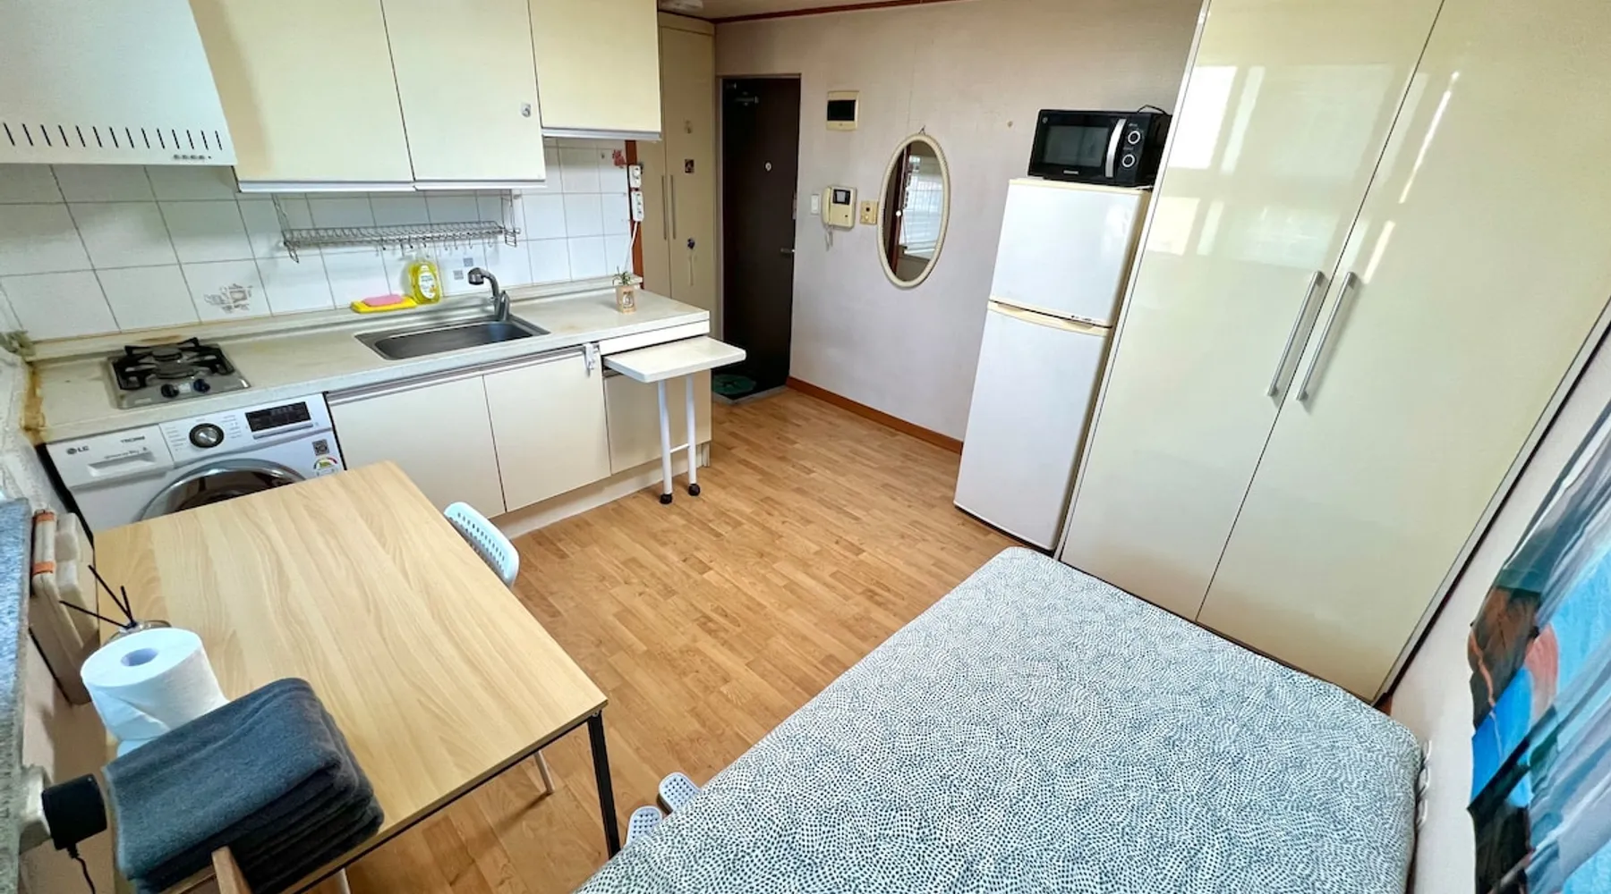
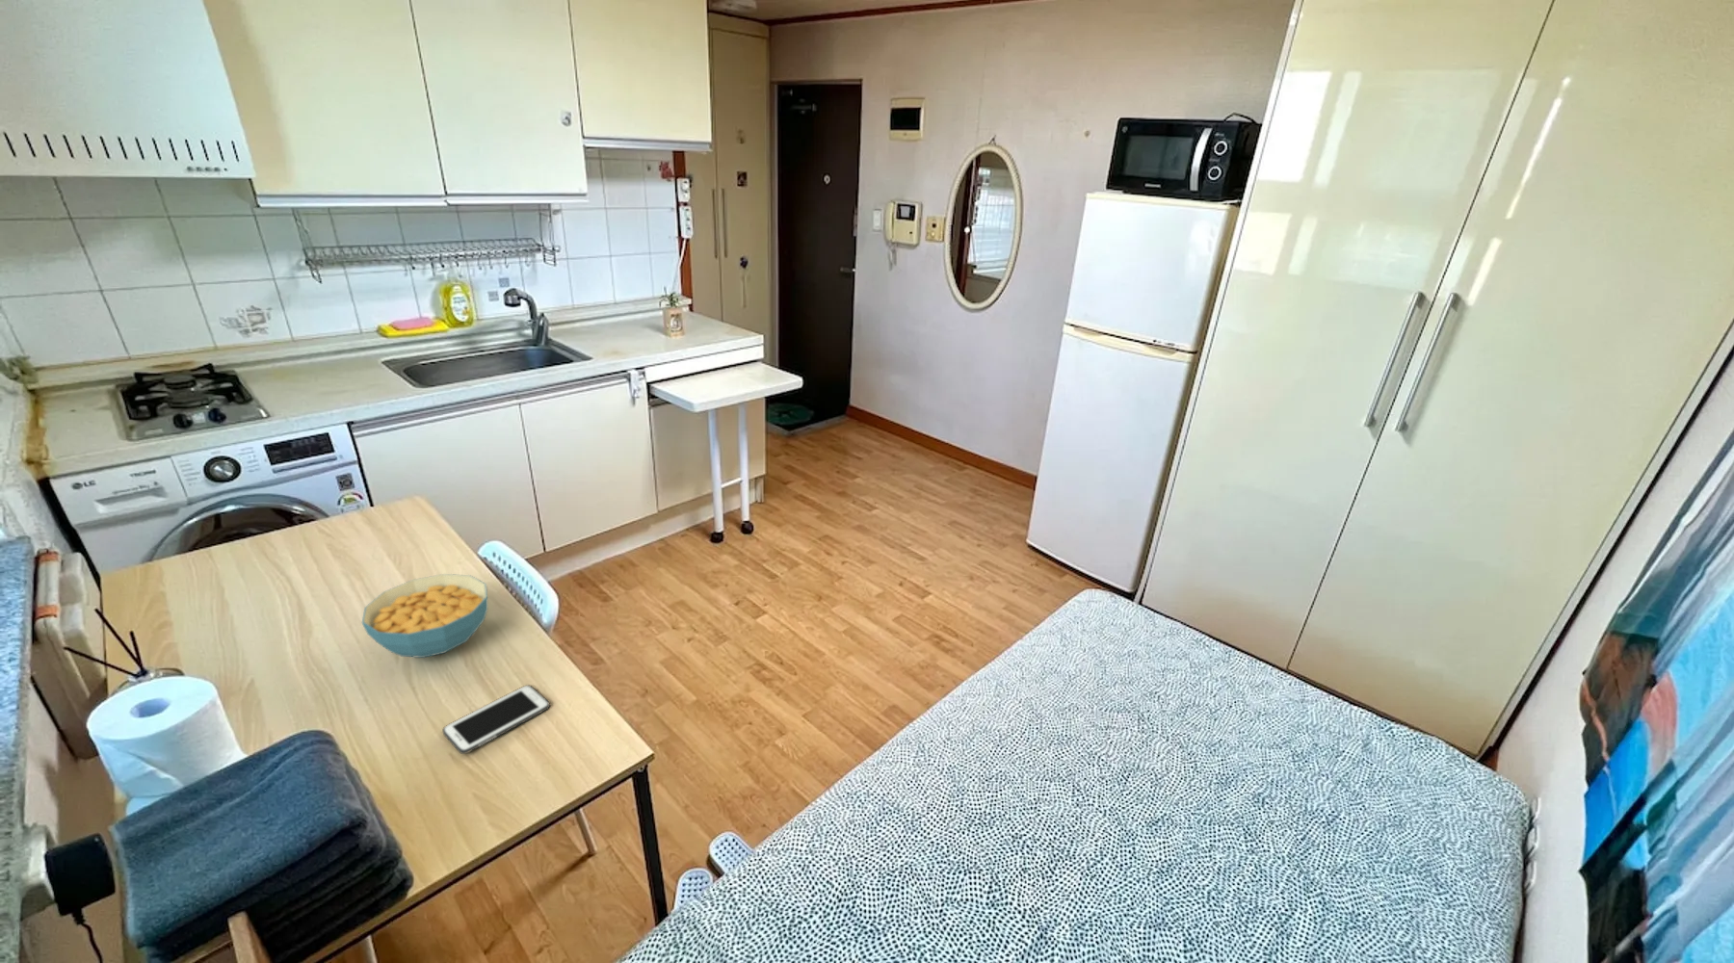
+ cell phone (497, 718)
+ cereal bowl (433, 624)
